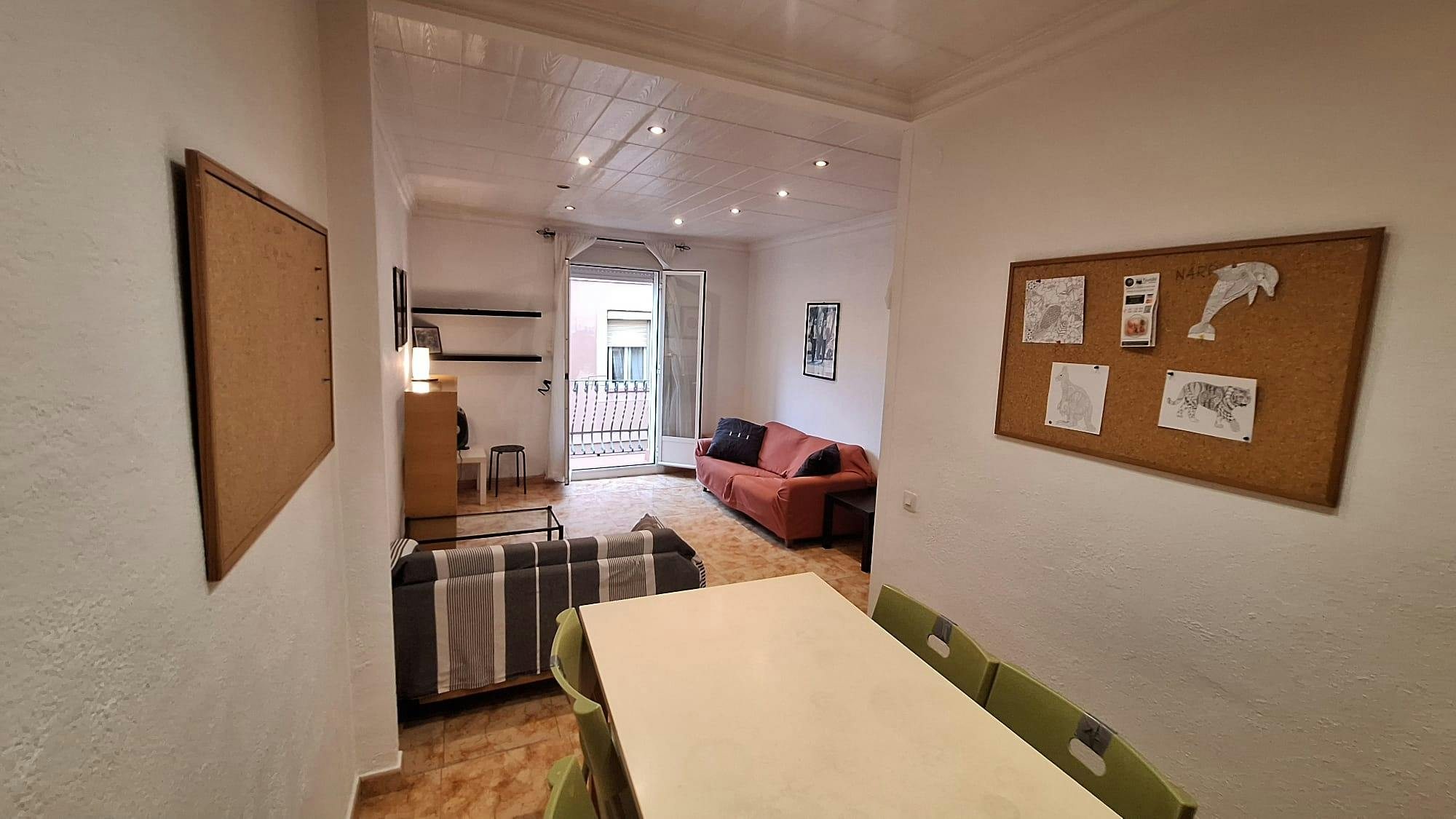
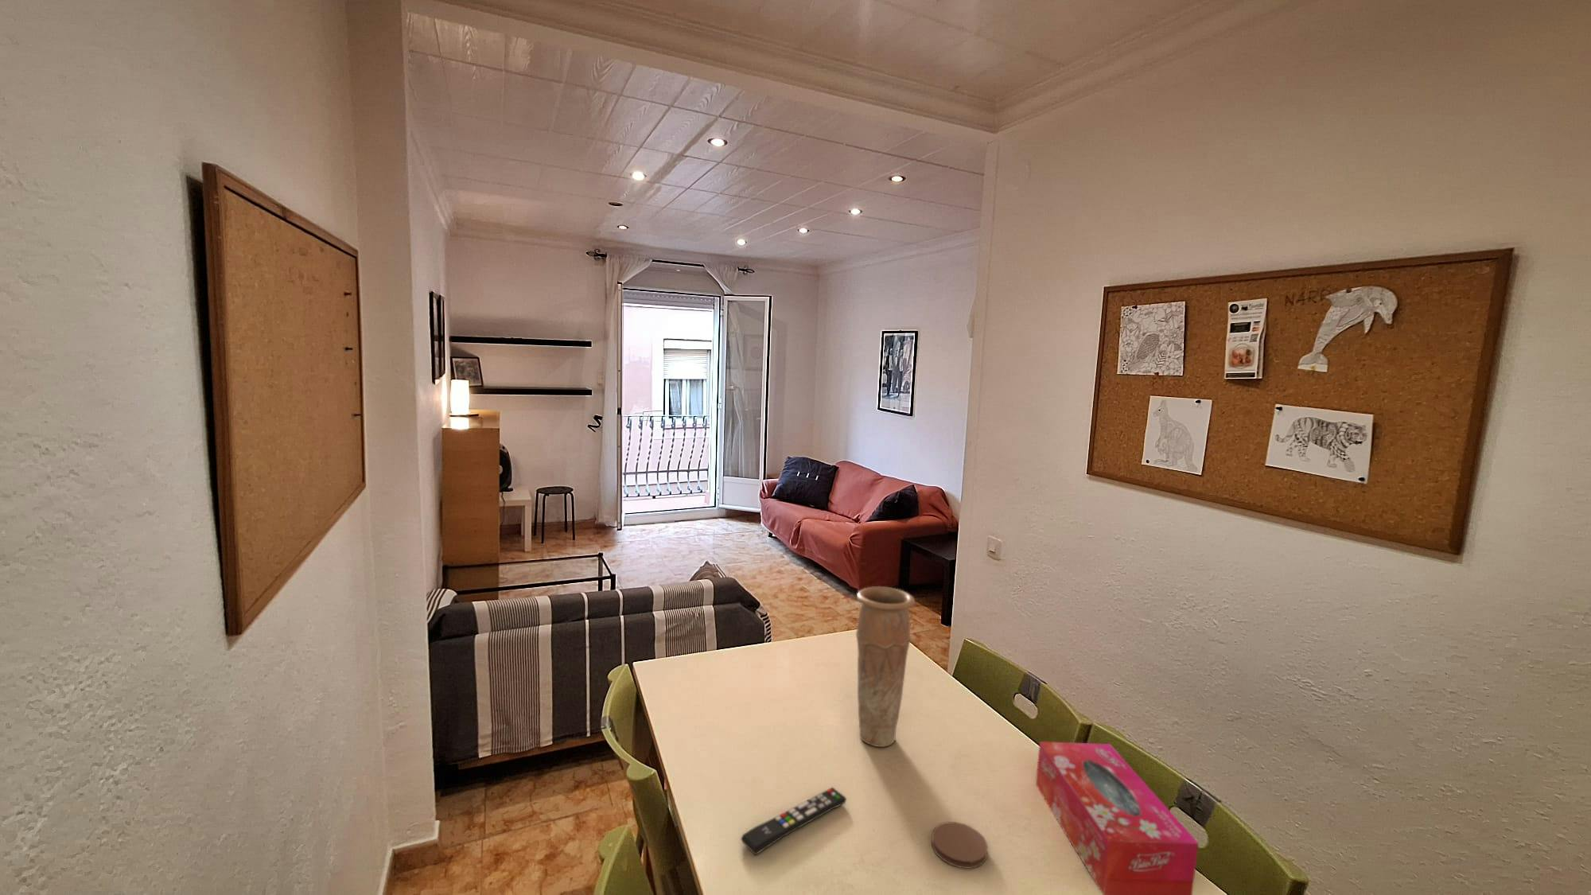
+ coaster (959, 844)
+ remote control (795, 817)
+ tissue box (1107, 811)
+ vase (881, 668)
